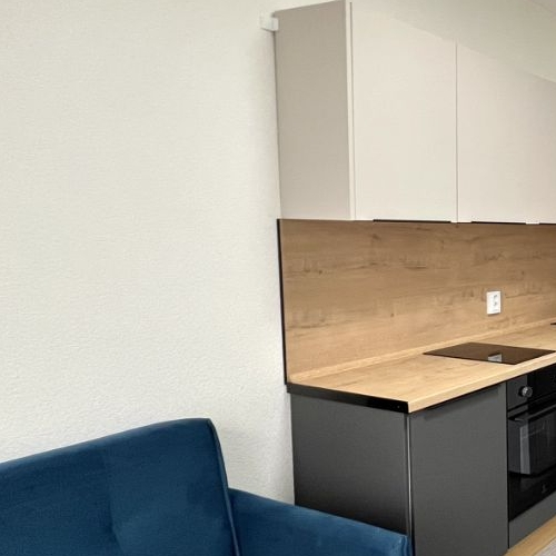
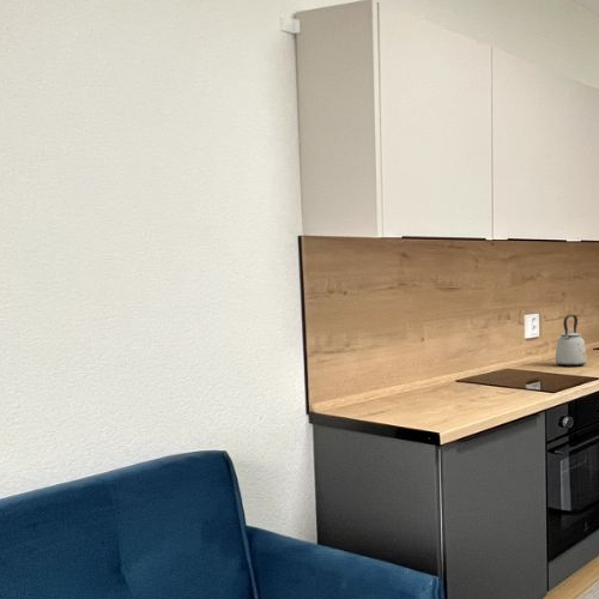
+ kettle (573, 339)
